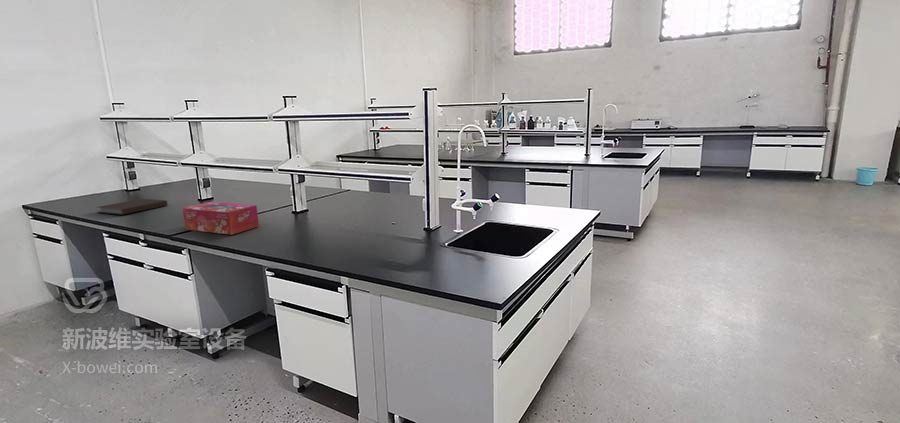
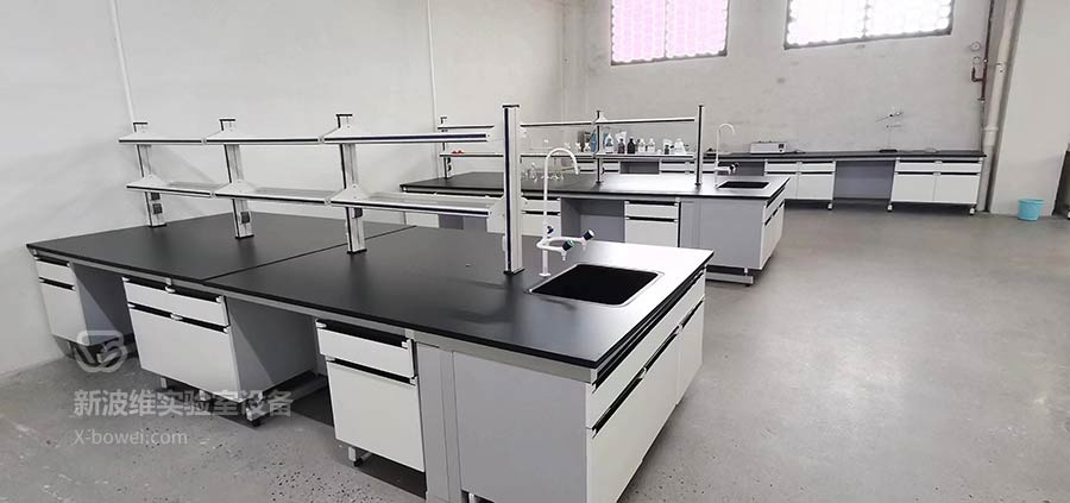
- tissue box (221, 217)
- notebook (132, 206)
